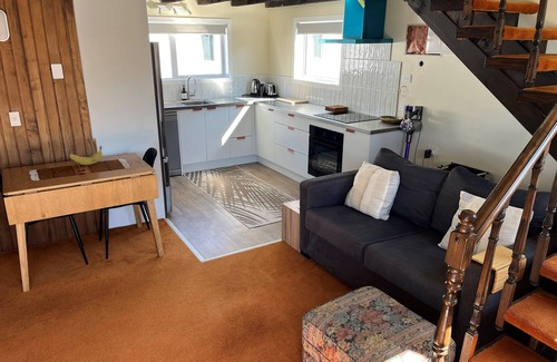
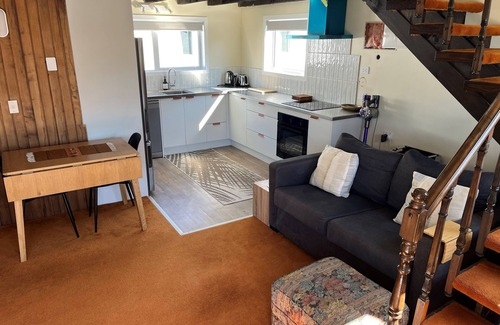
- banana (86, 157)
